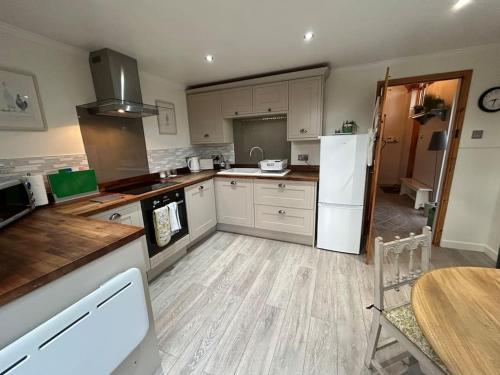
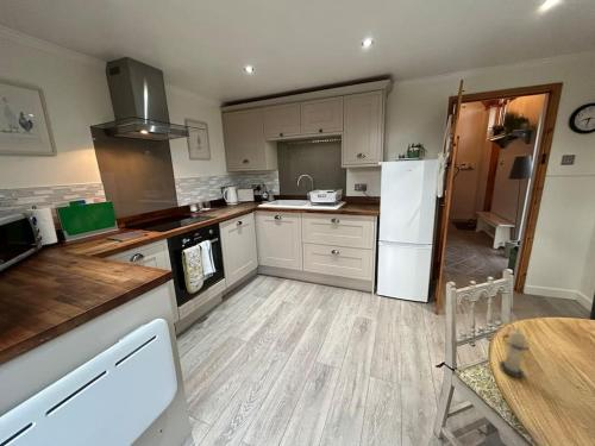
+ candle (514, 348)
